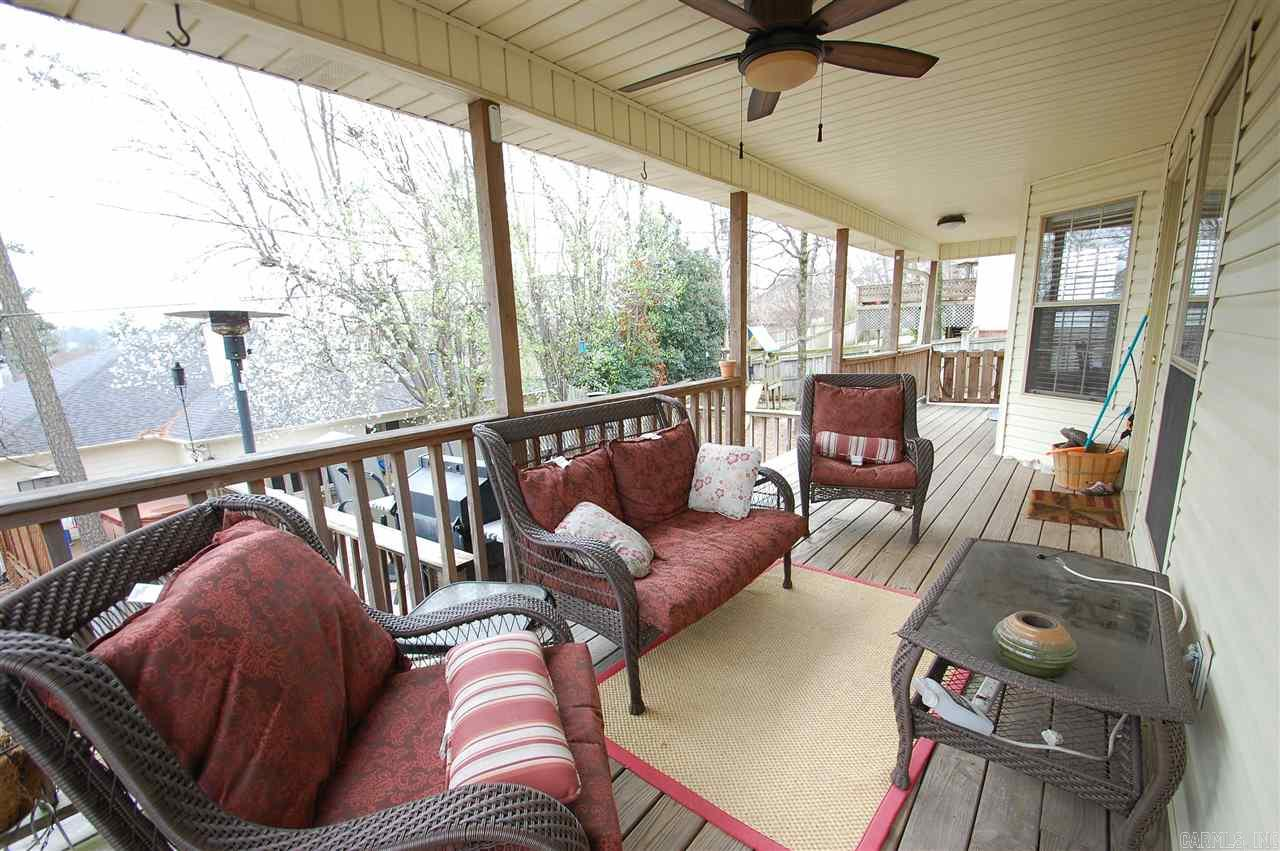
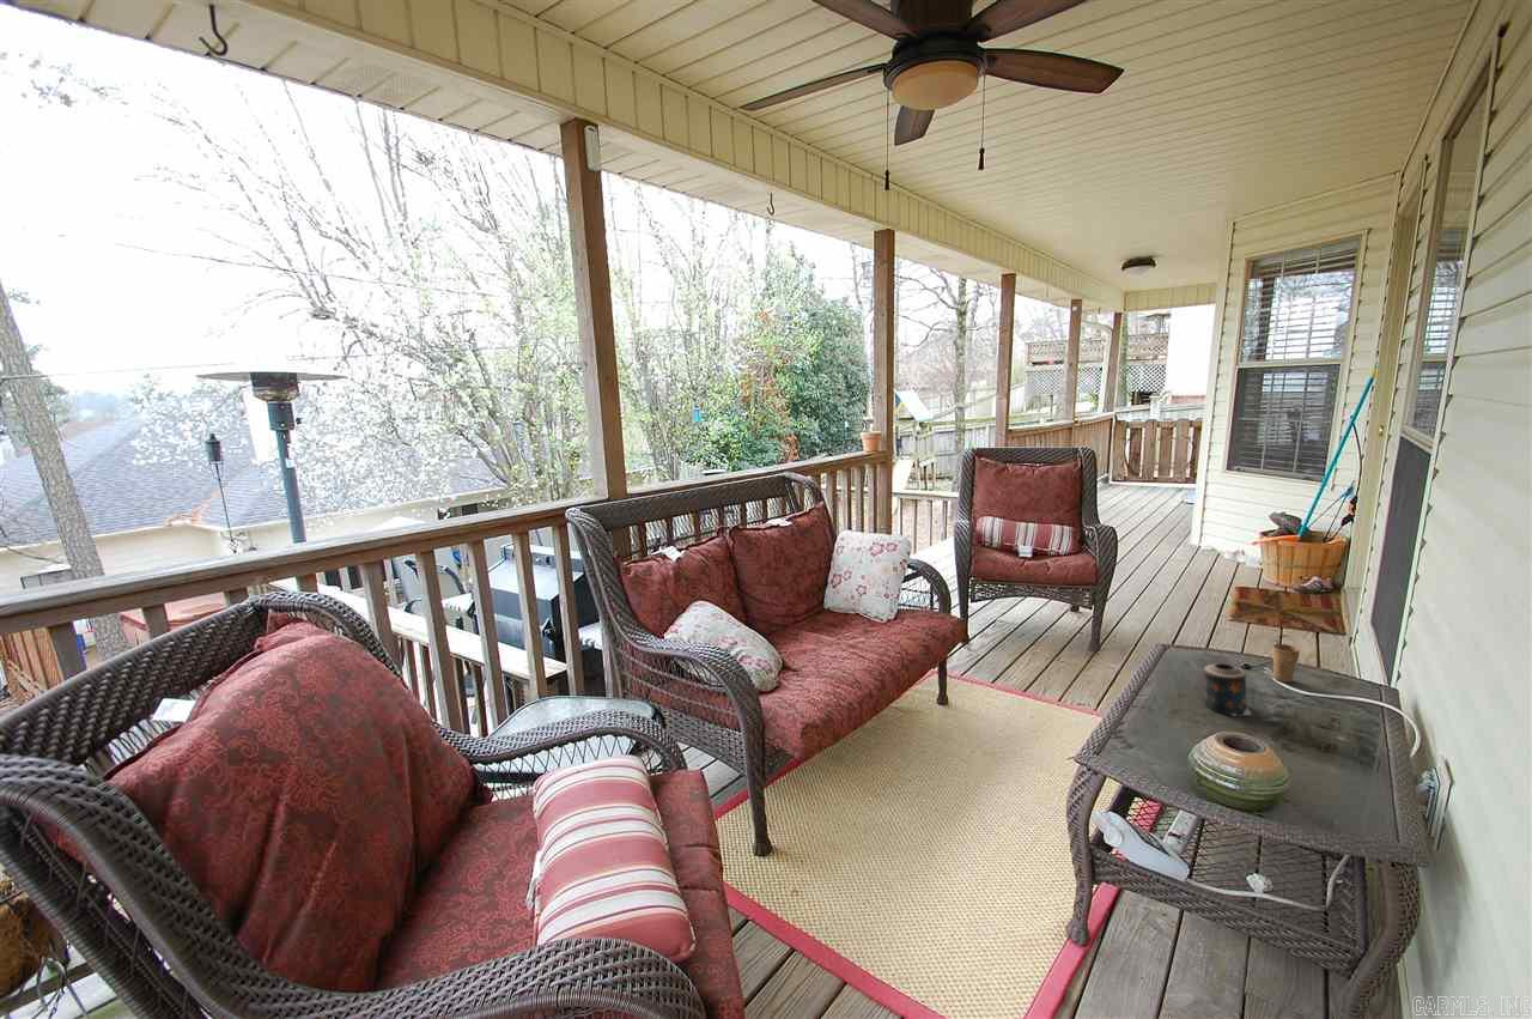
+ cup (1284, 659)
+ candle (1229, 685)
